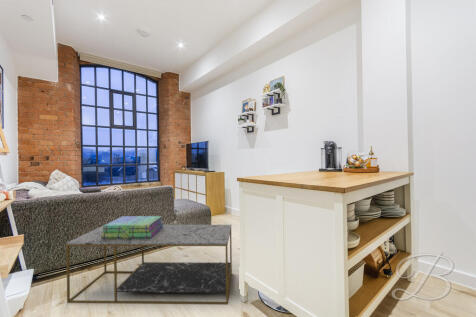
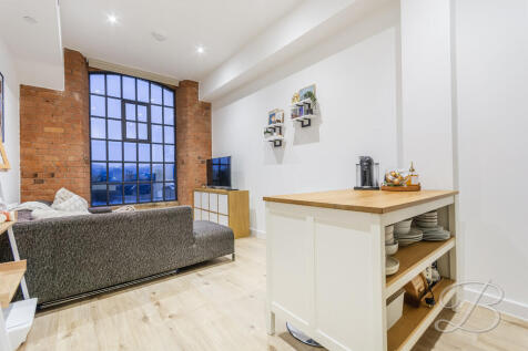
- stack of books (134, 226)
- coffee table (158, 262)
